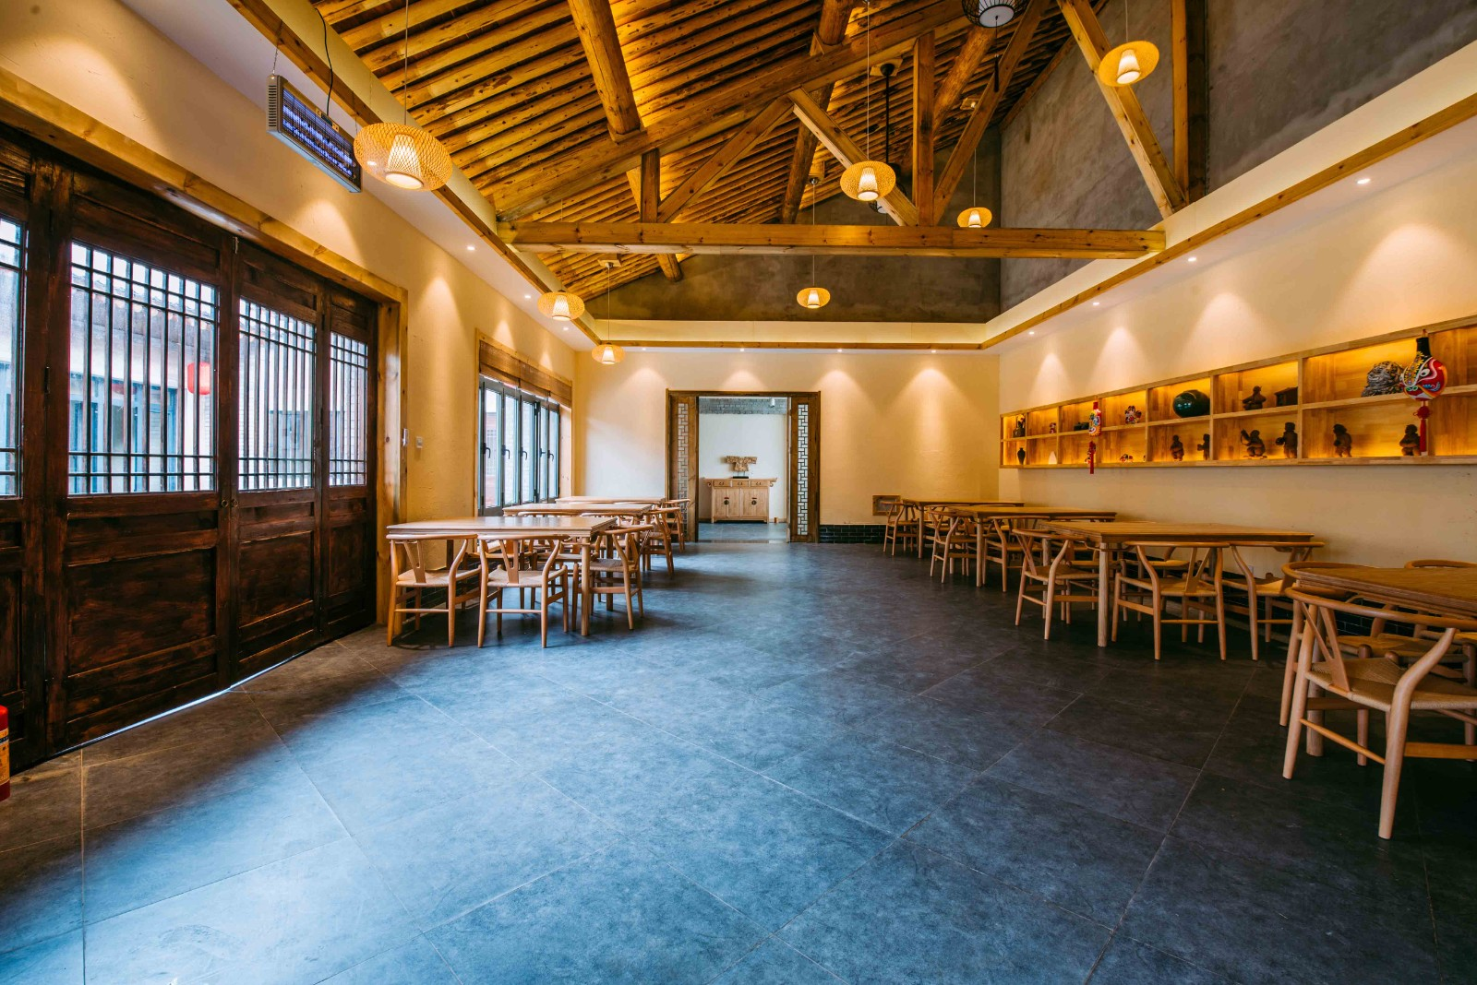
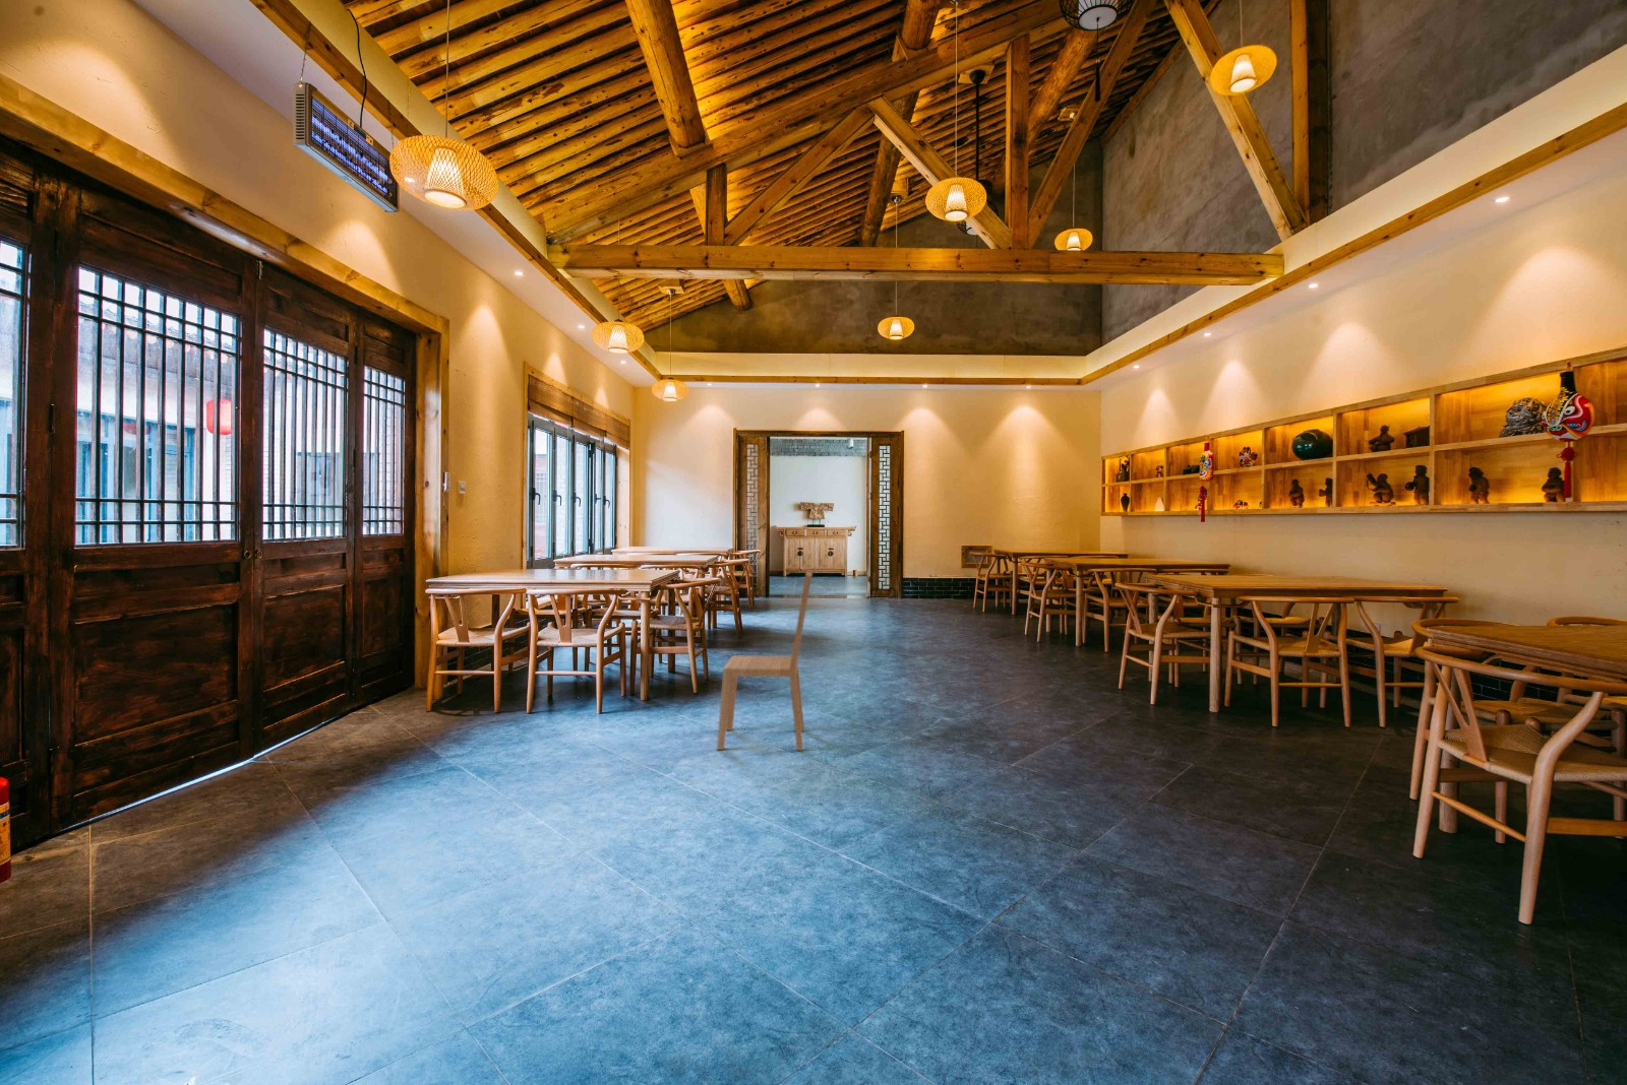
+ dining chair (767, 656)
